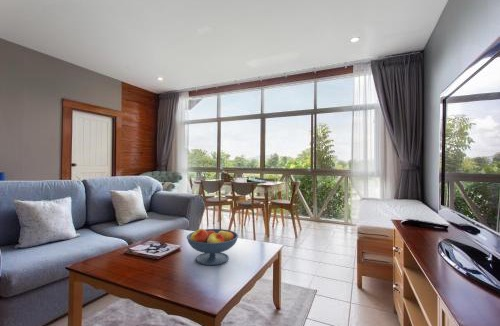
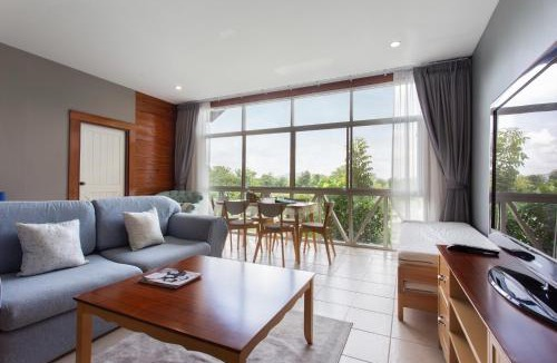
- fruit bowl (212, 243)
